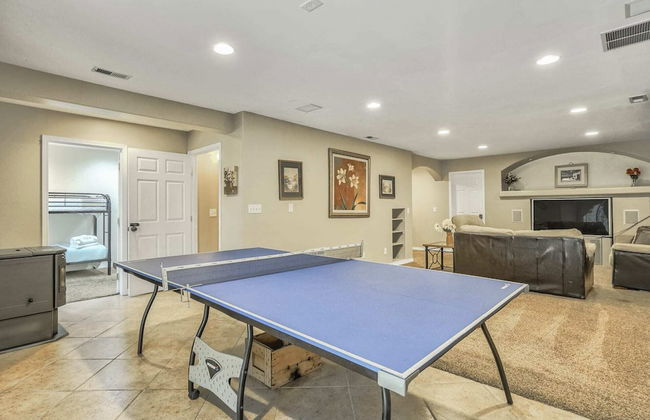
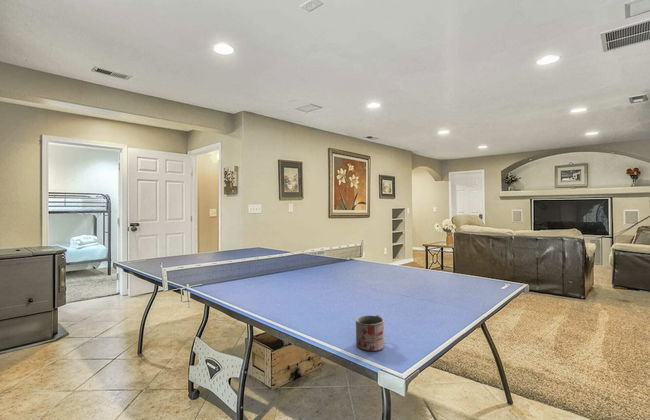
+ mug (373, 331)
